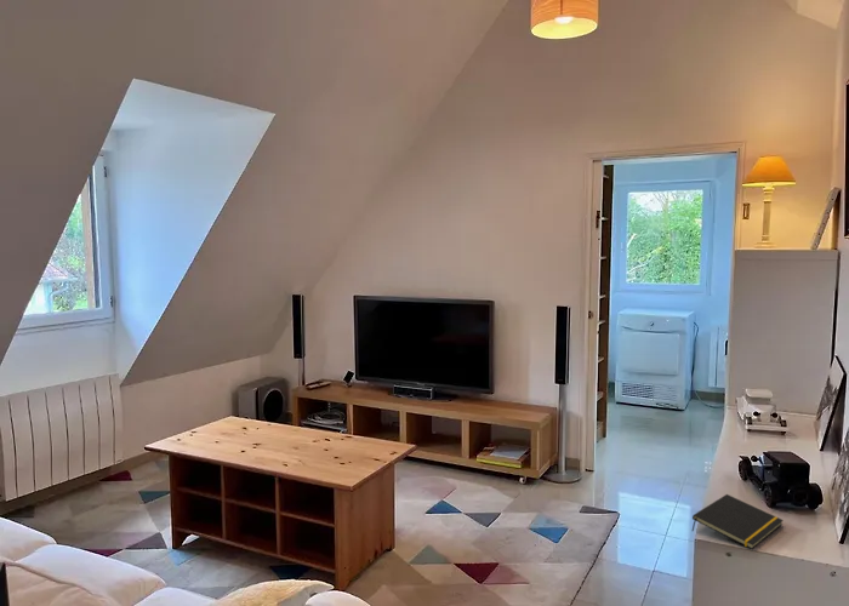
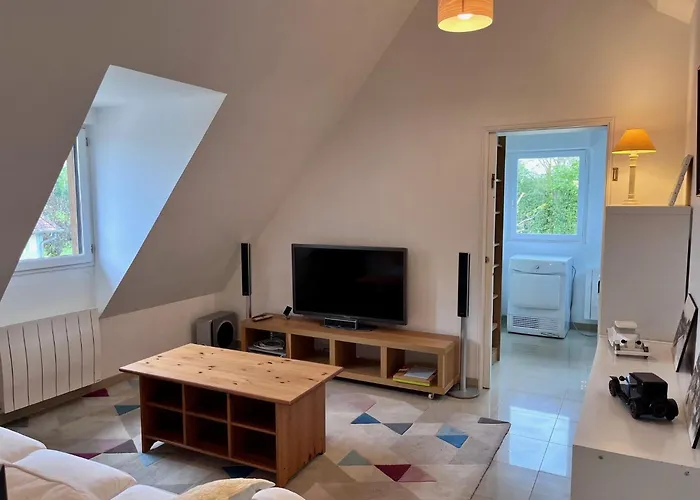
- notepad (737, 519)
